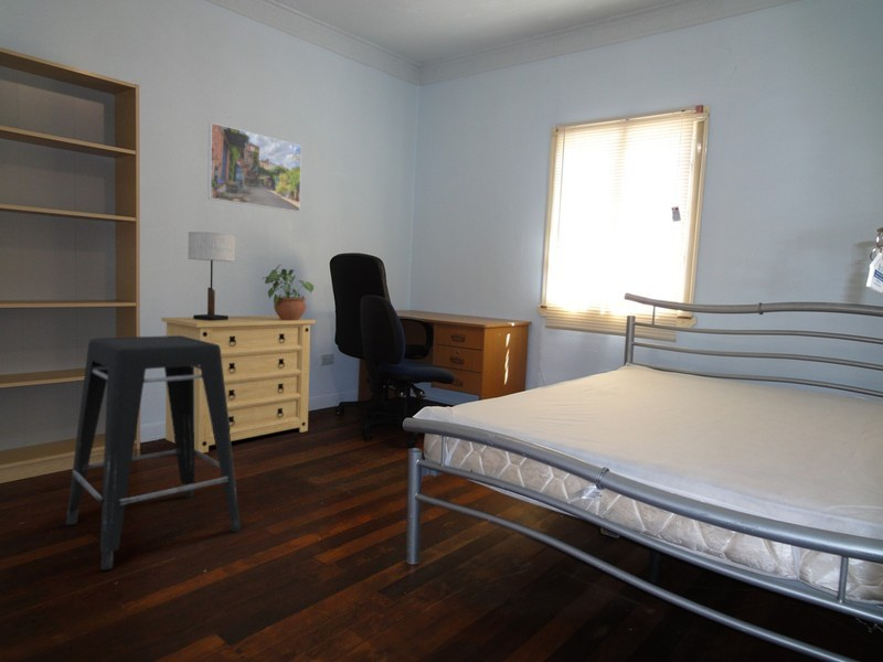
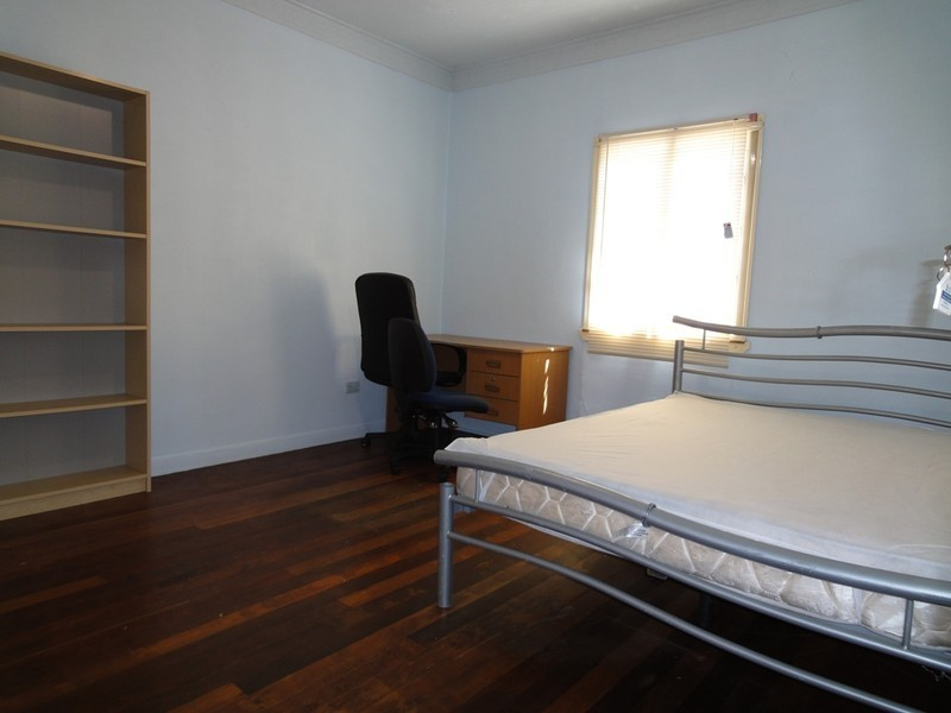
- table lamp (211, 276)
- potted plant (285, 291)
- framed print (257, 170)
- stool (155, 452)
- dresser (241, 377)
